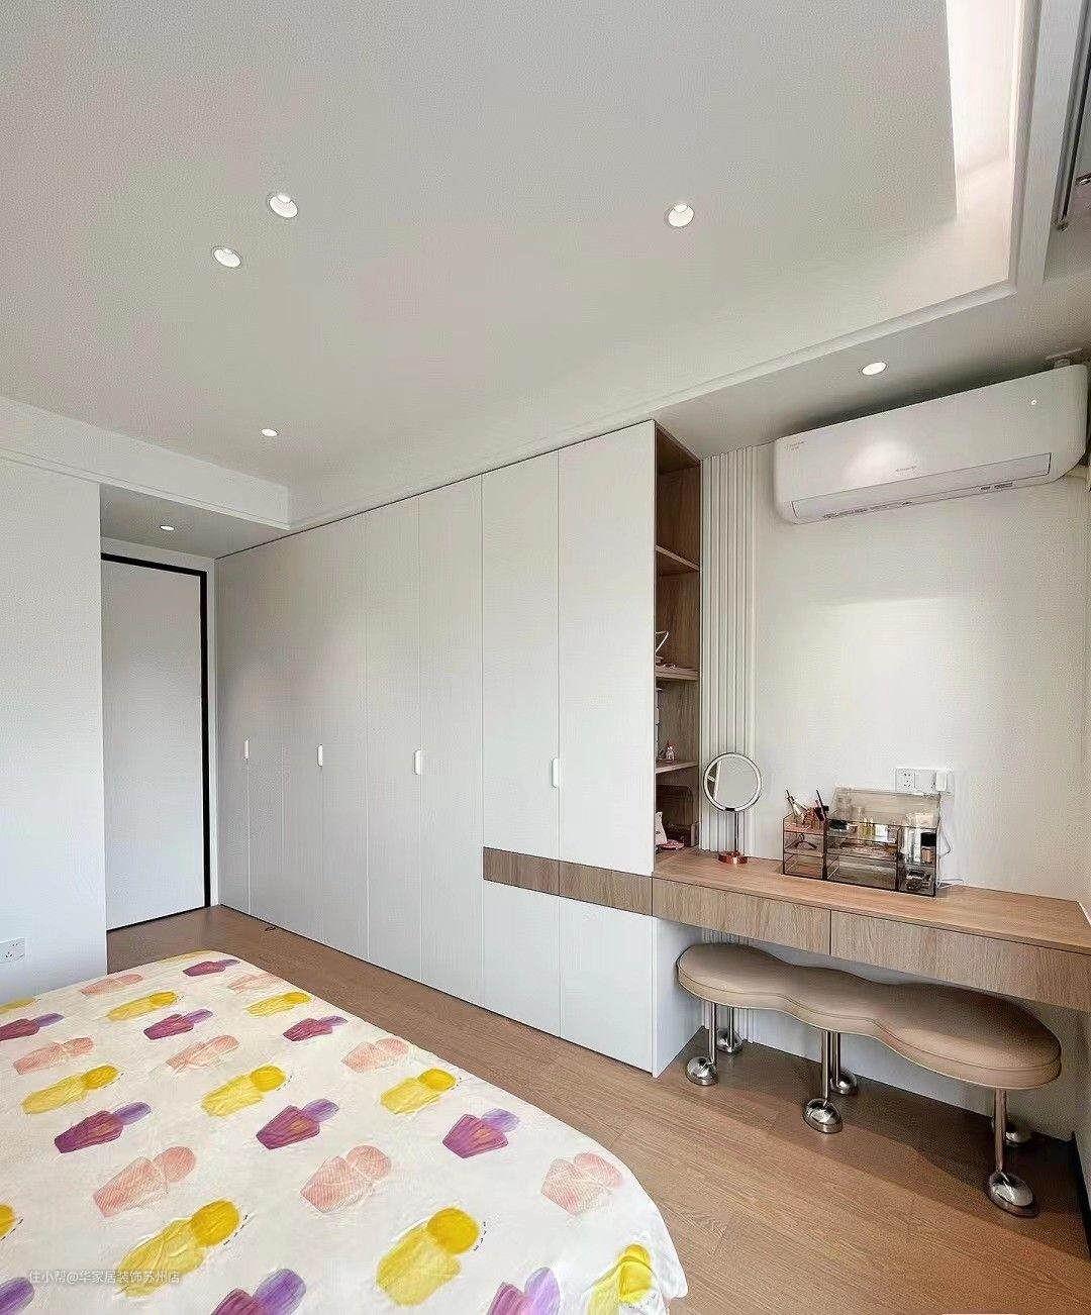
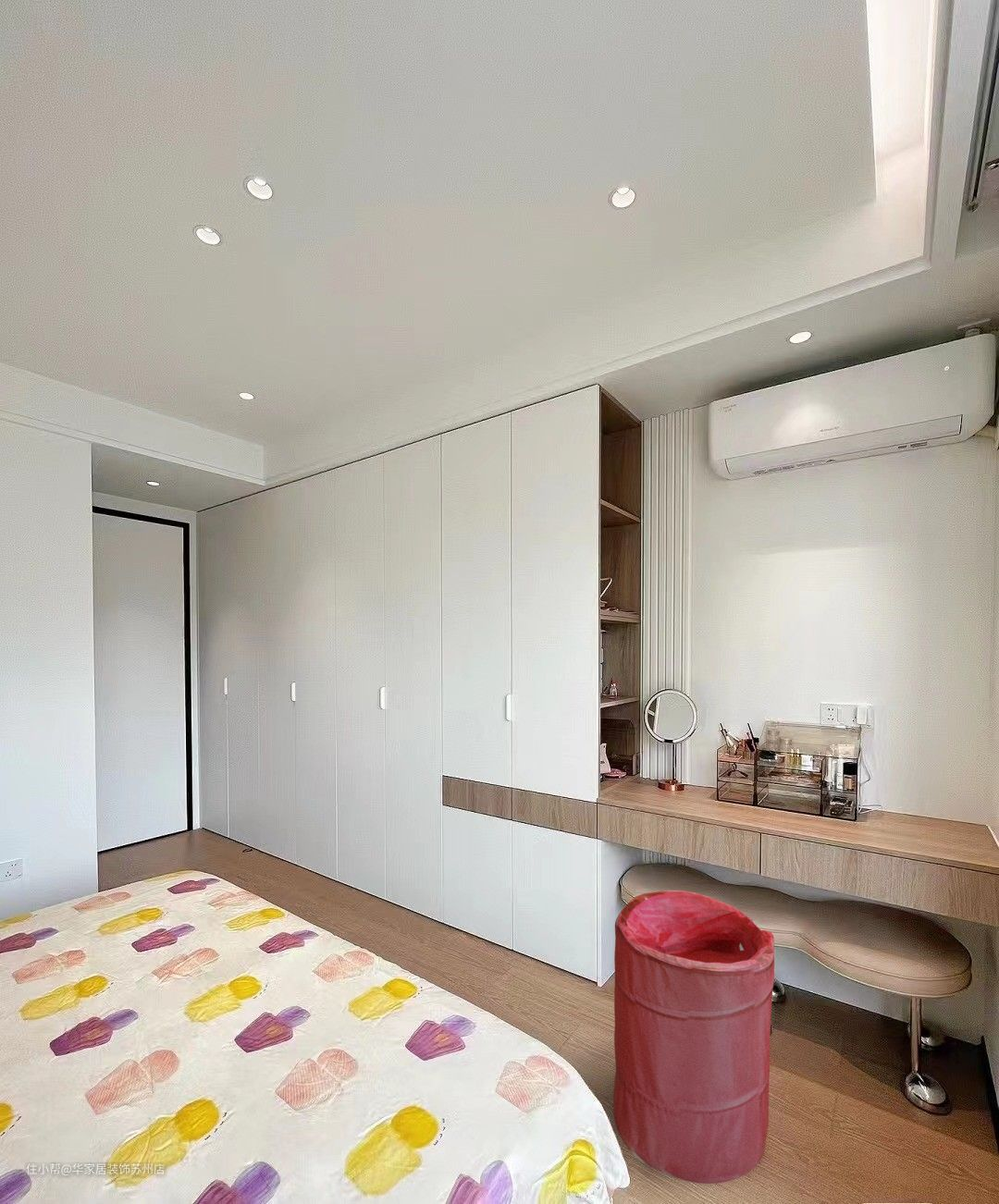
+ laundry hamper (692, 1018)
